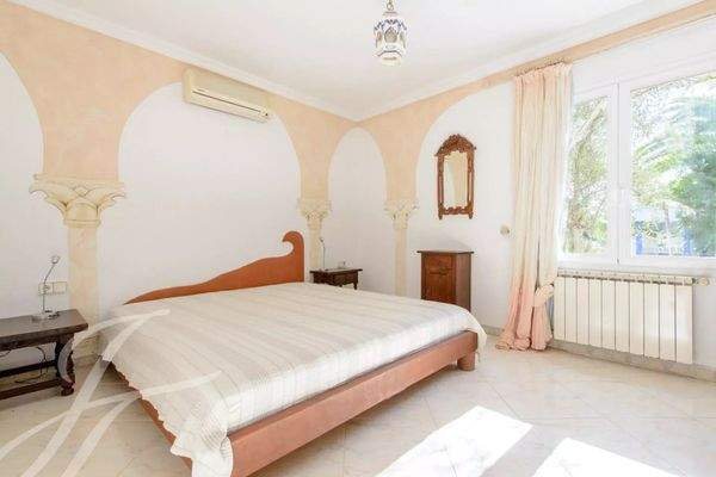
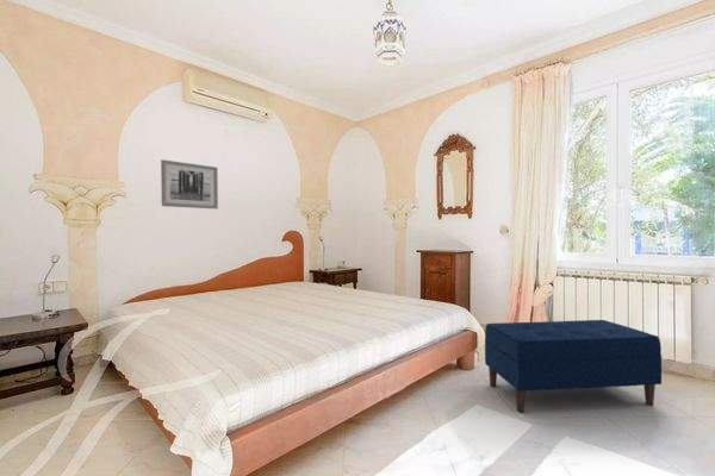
+ bench (566, 362)
+ wall art (191, 186)
